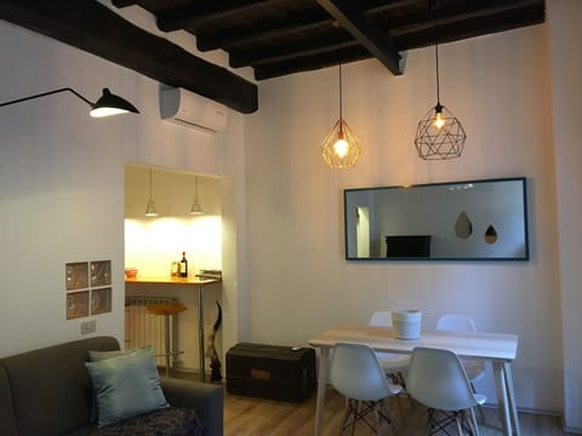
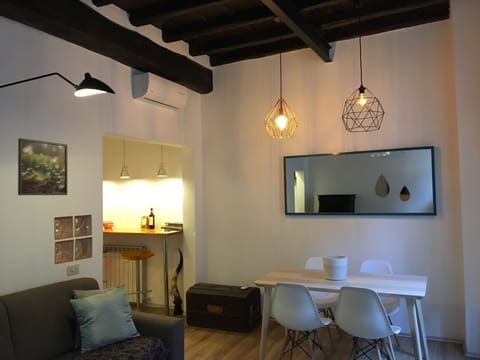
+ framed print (44, 168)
